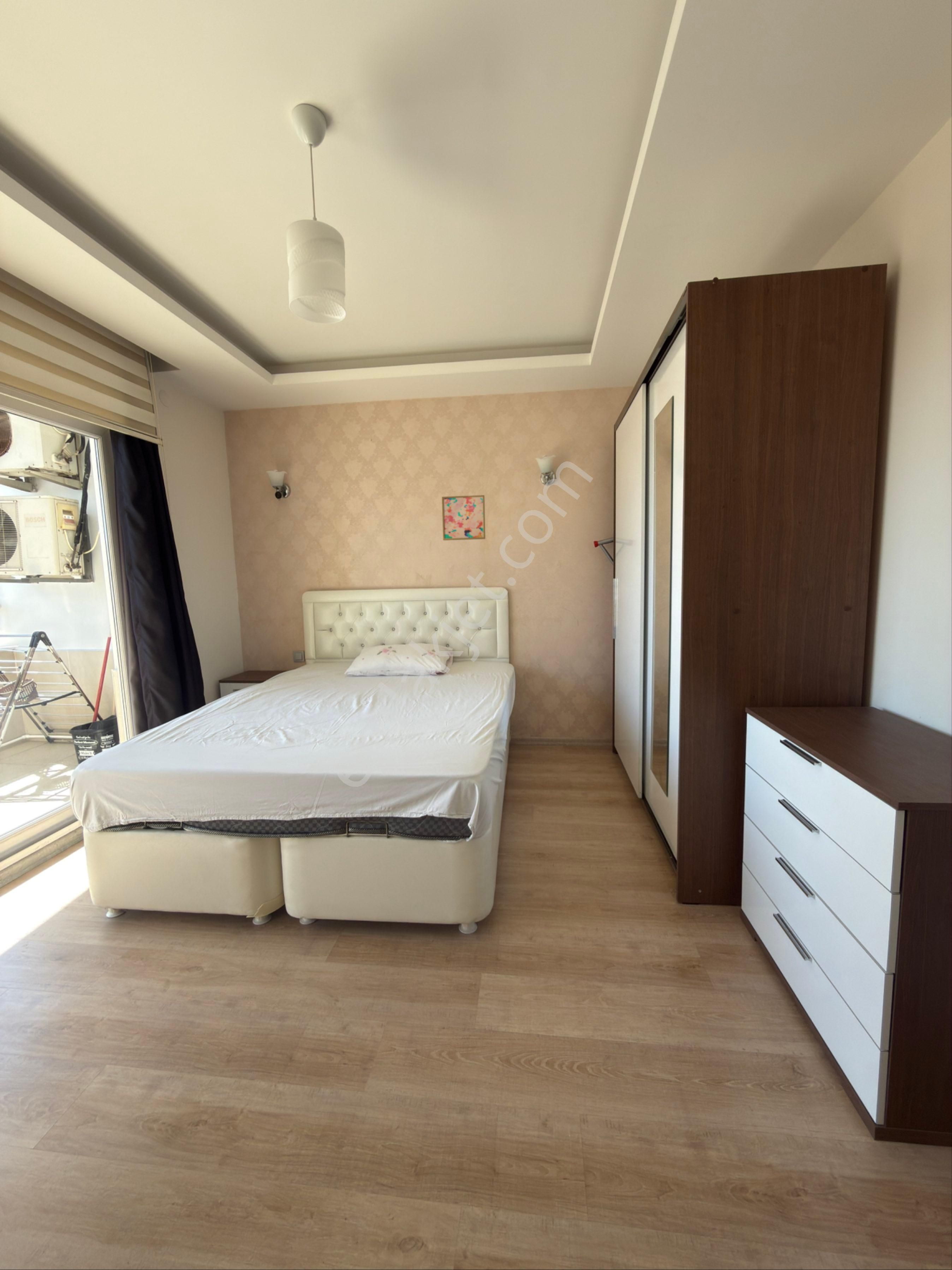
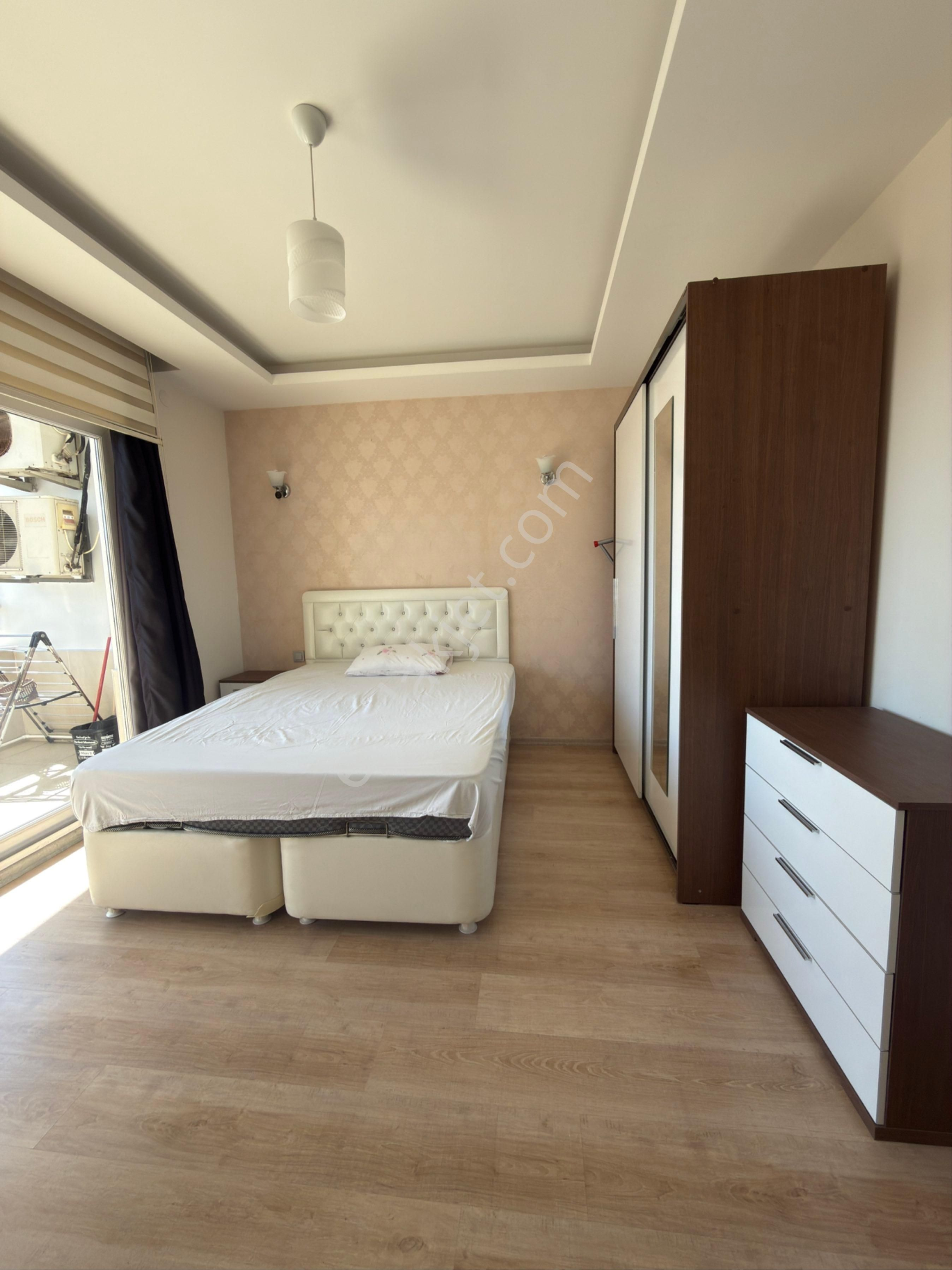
- wall art (464, 518)
